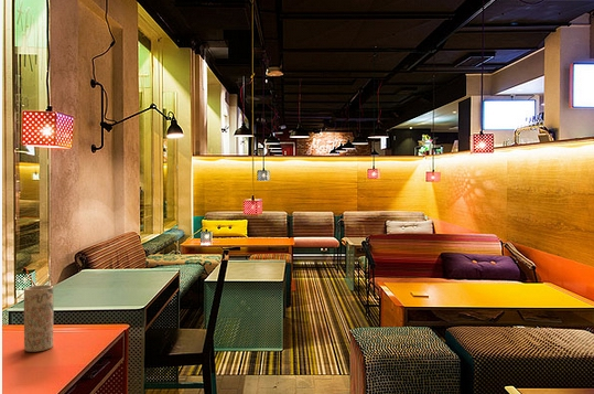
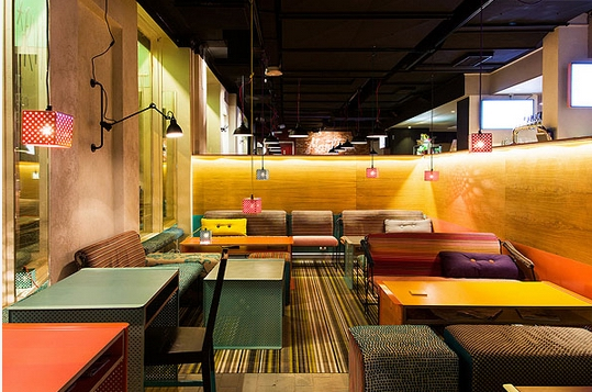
- vase (39, 317)
